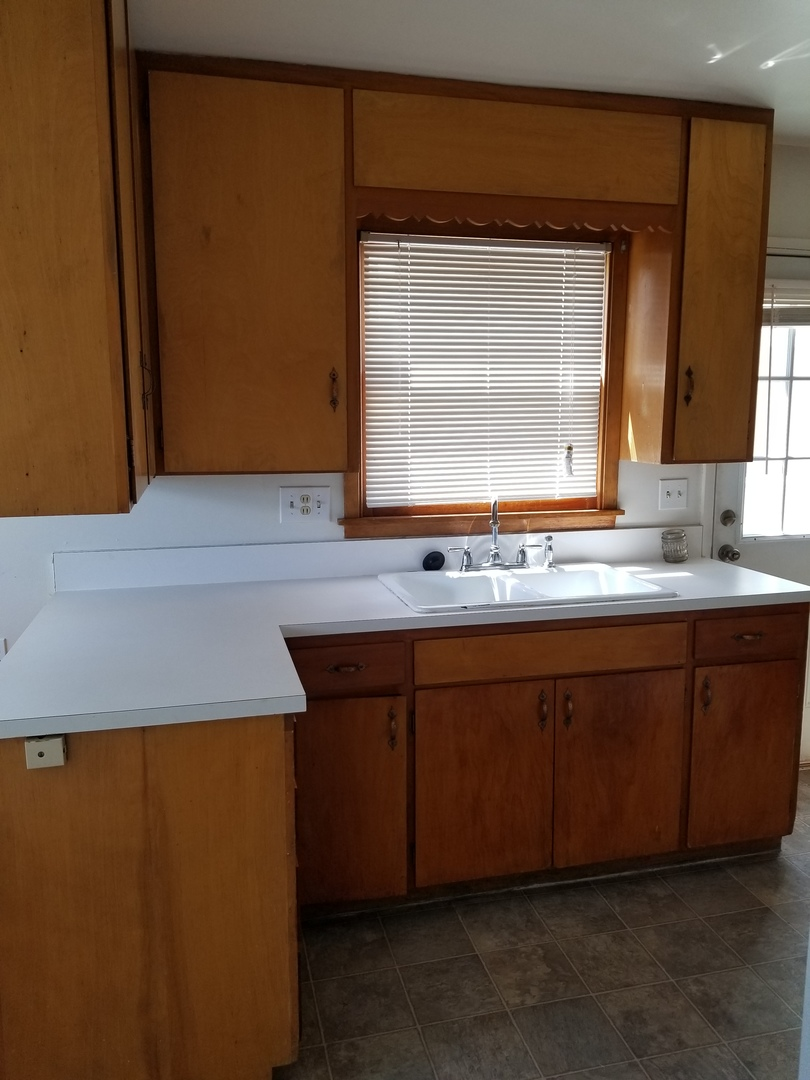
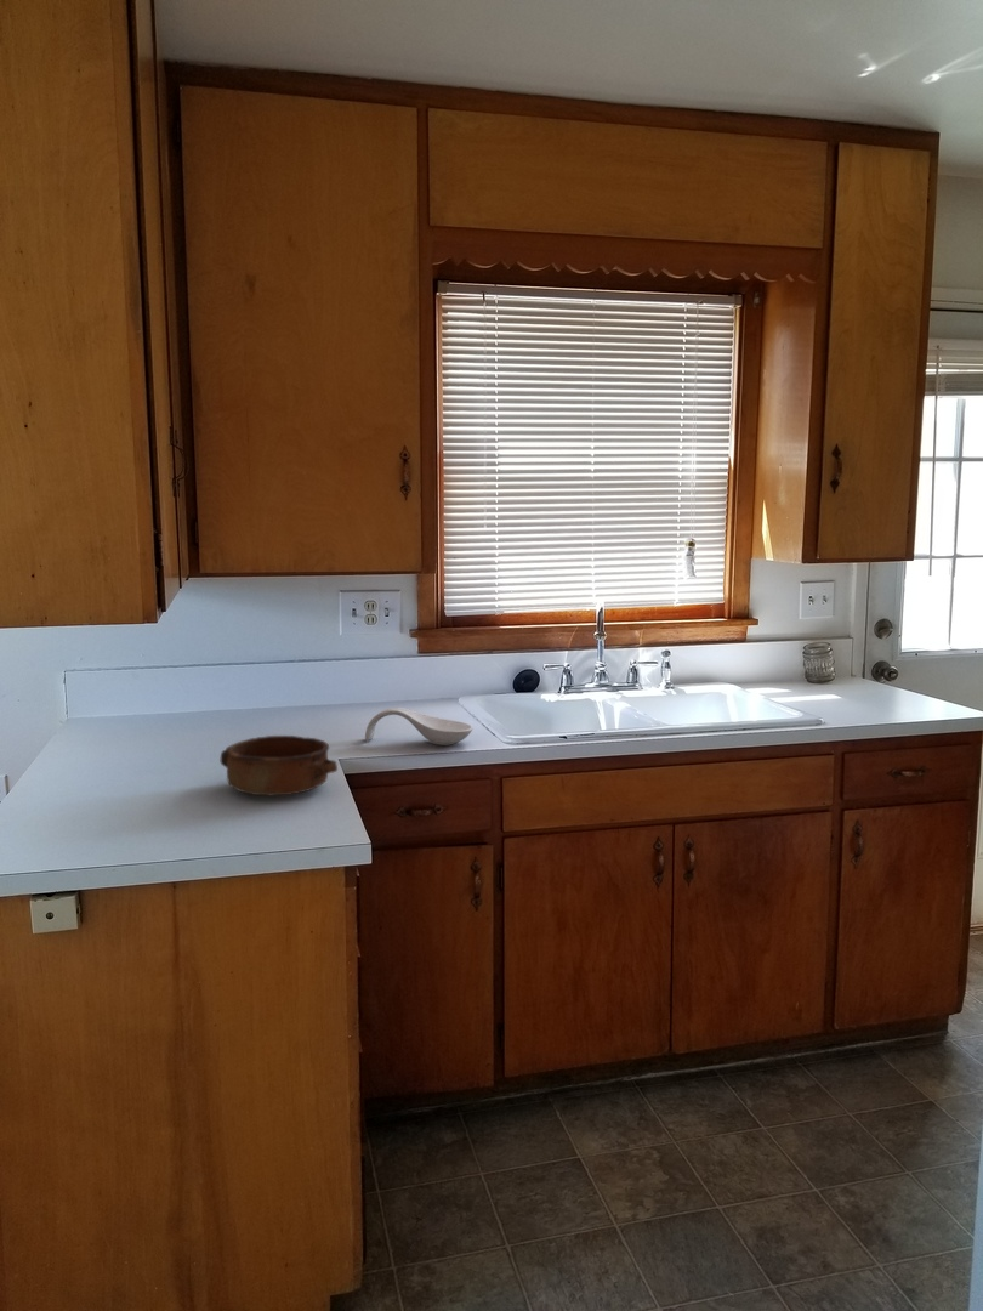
+ spoon rest (419, 725)
+ bowl (277, 766)
